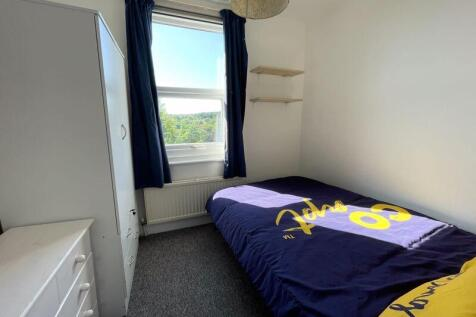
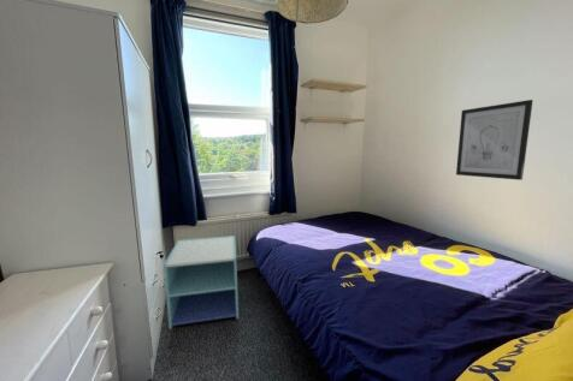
+ nightstand (206, 276)
+ wall art (489, 142)
